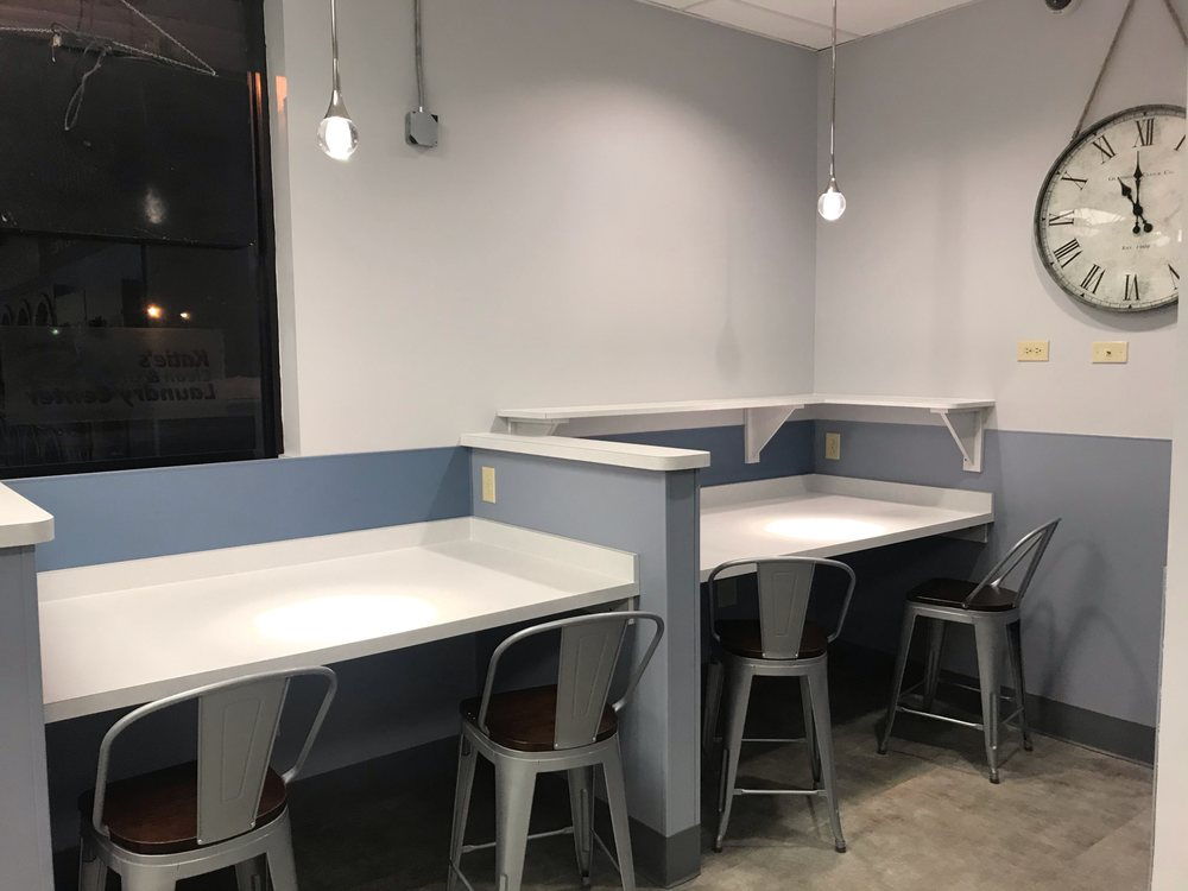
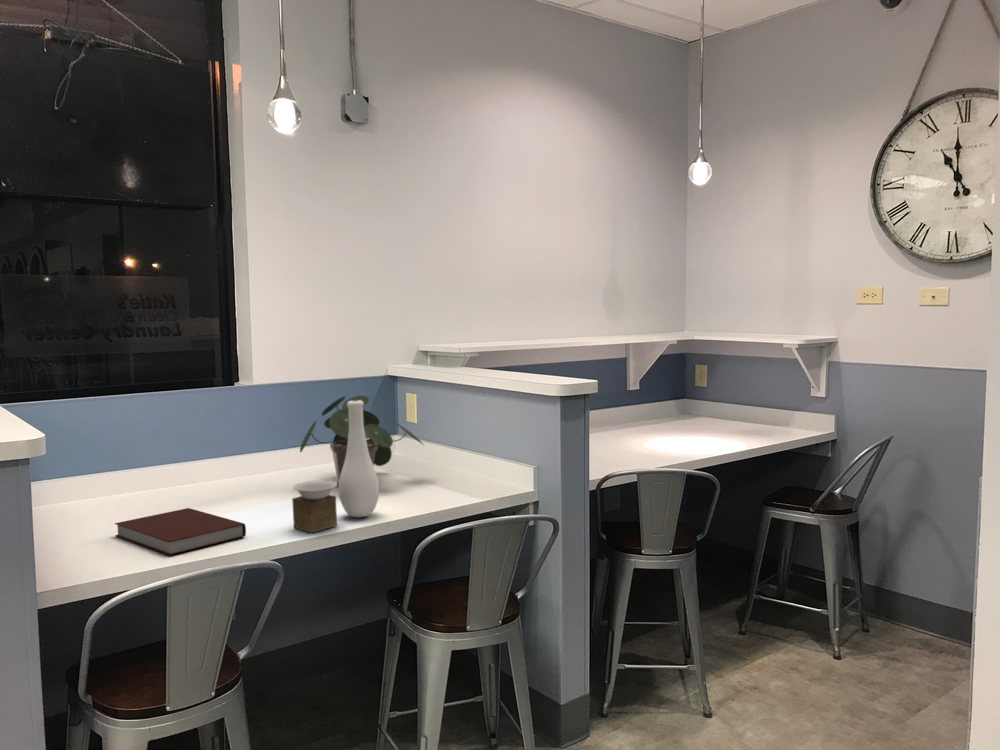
+ potted plant (366, 439)
+ vase (343, 465)
+ notebook (180, 529)
